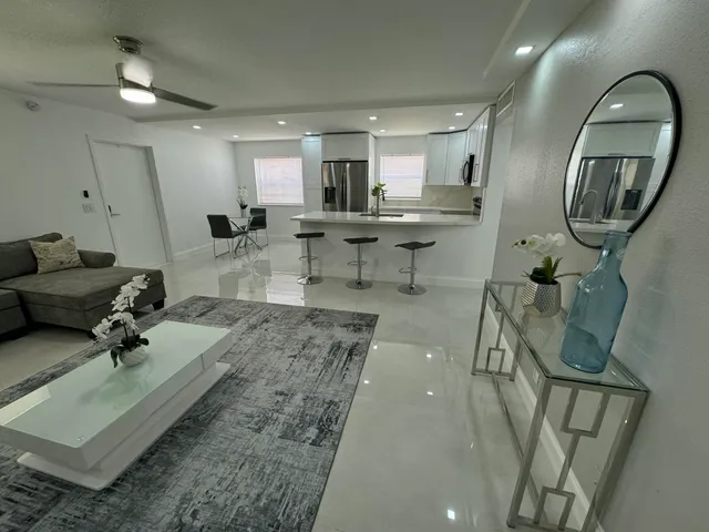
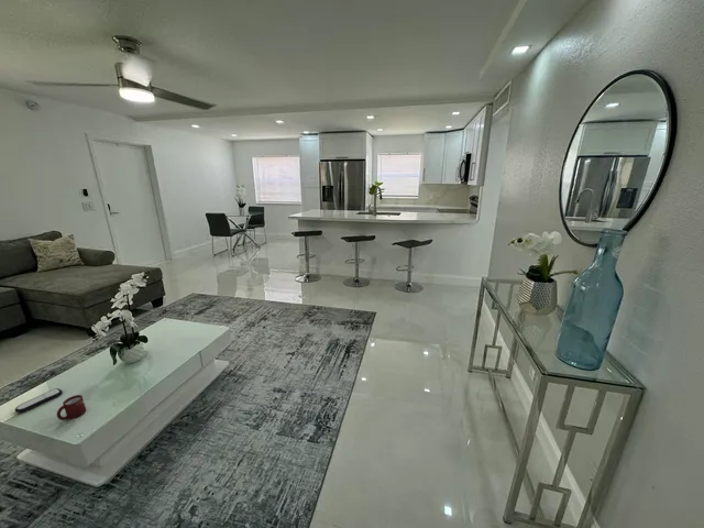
+ remote control (38, 399)
+ cup (70, 408)
